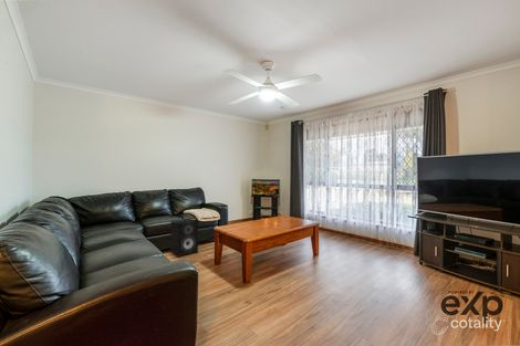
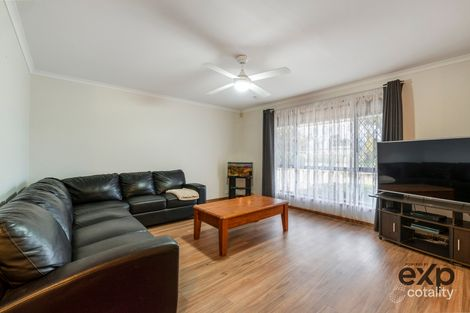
- speaker (184, 237)
